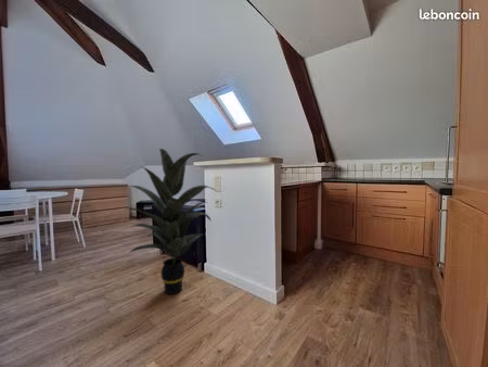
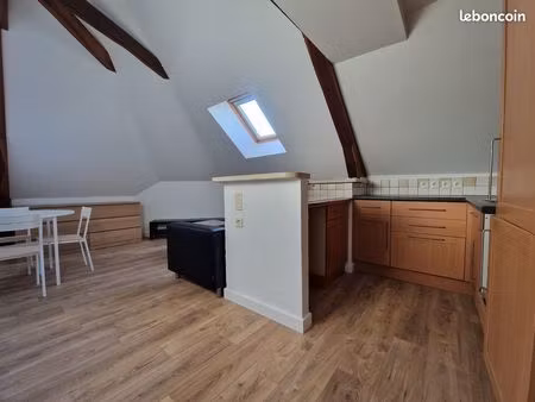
- indoor plant (171, 218)
